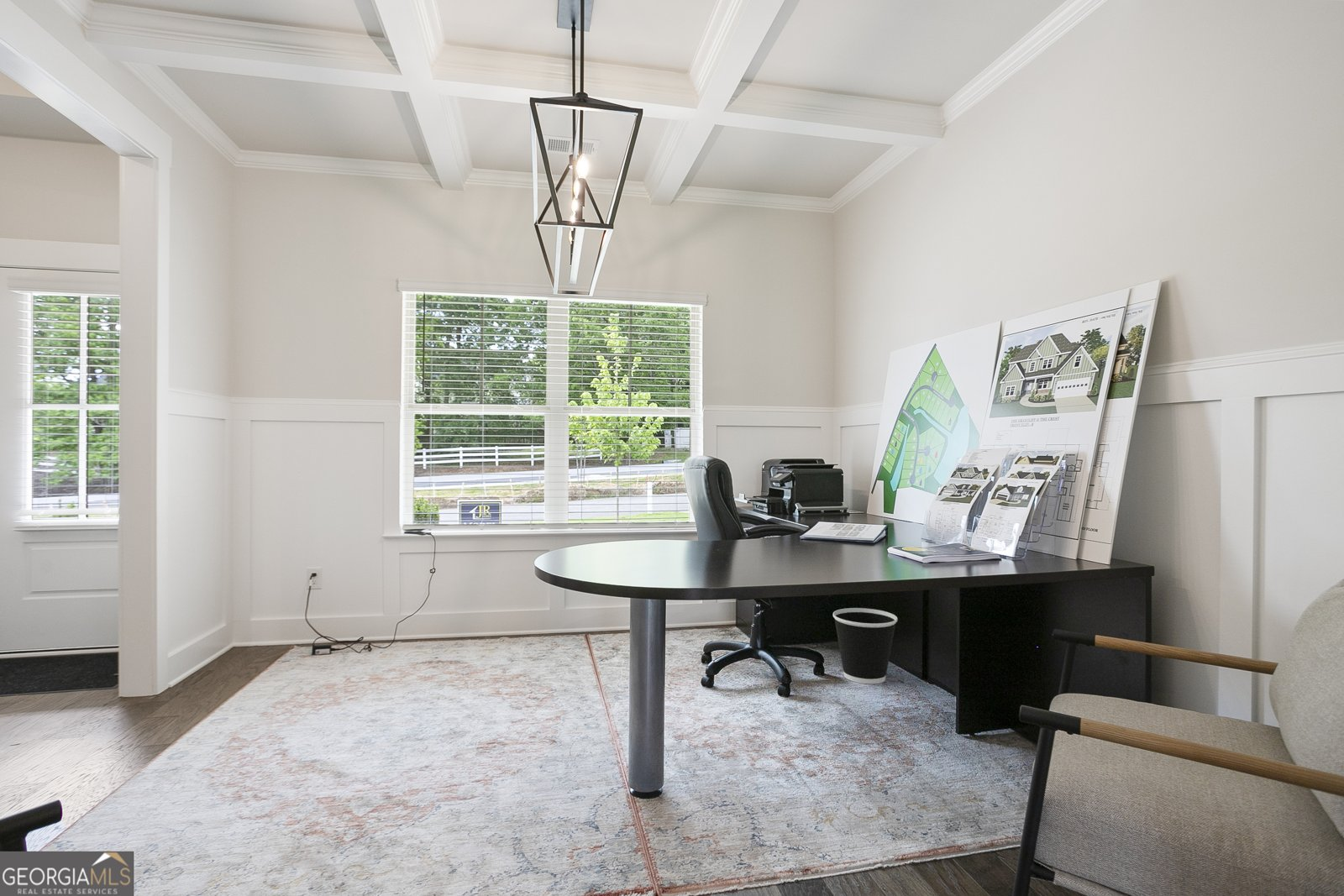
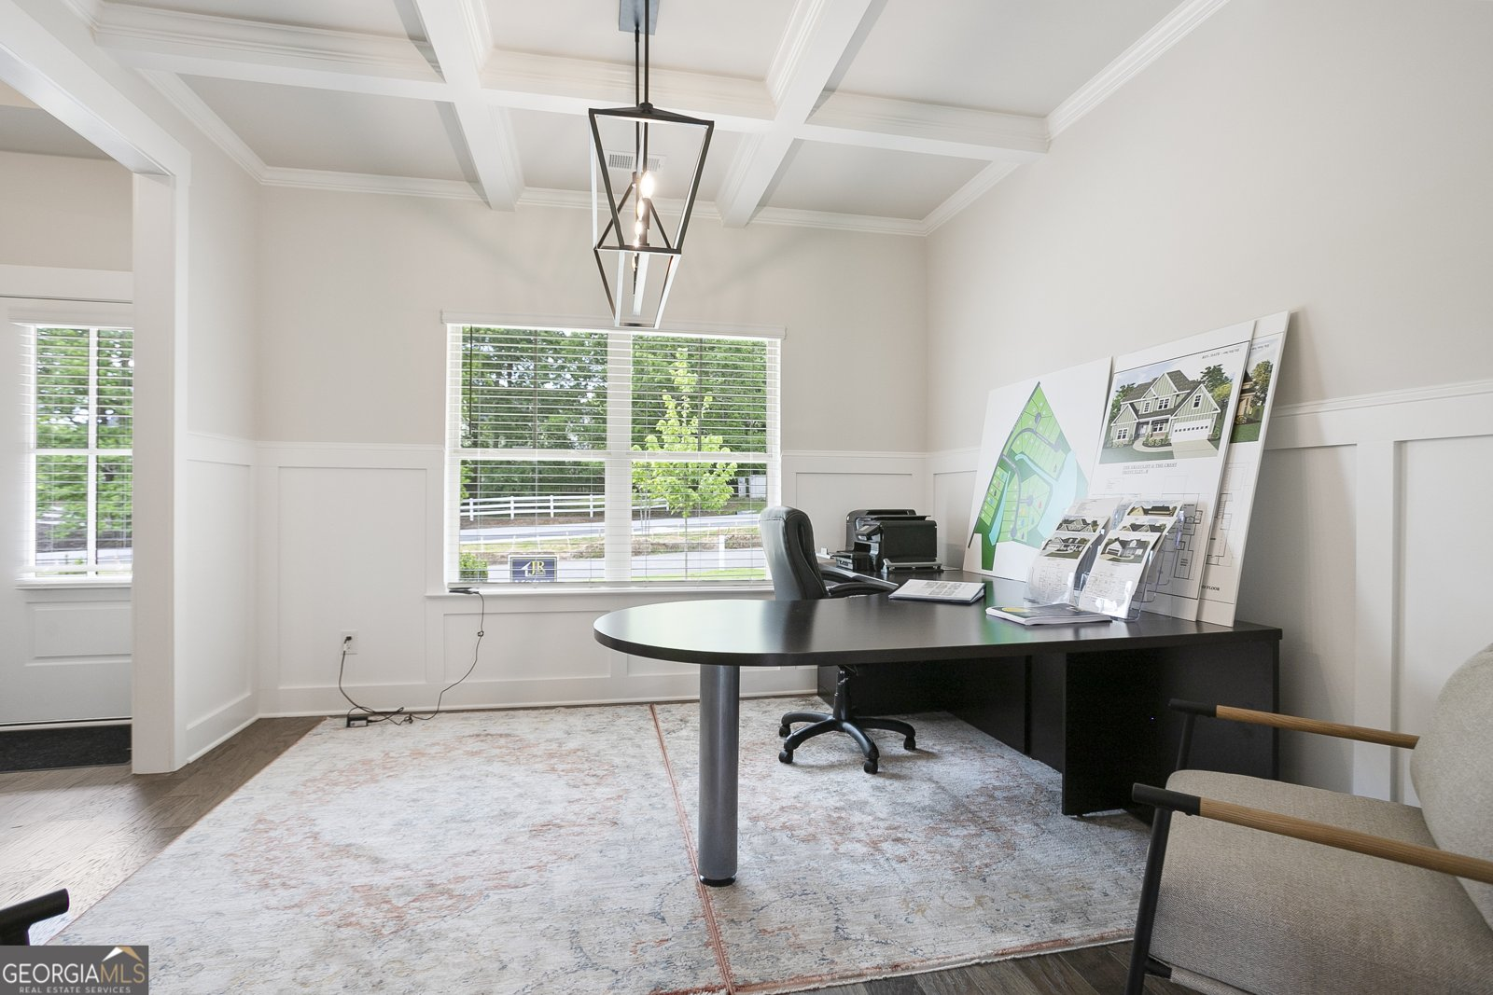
- wastebasket (864, 646)
